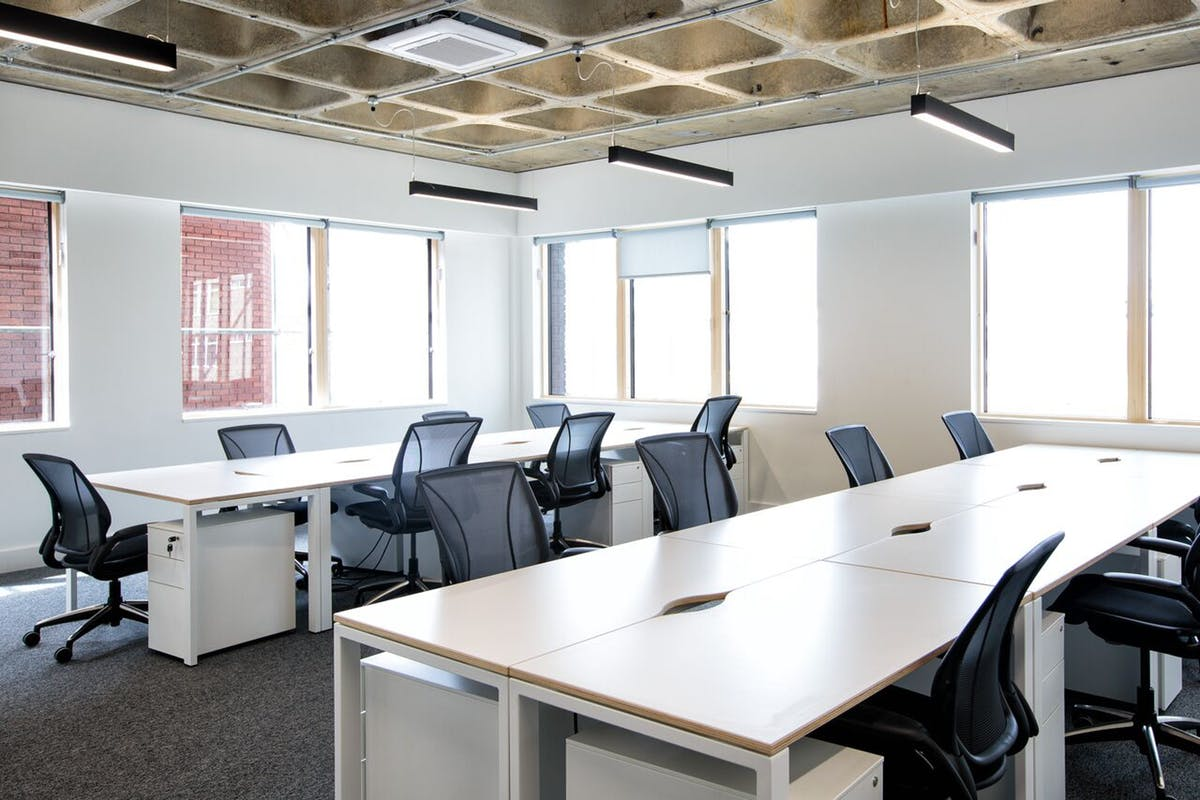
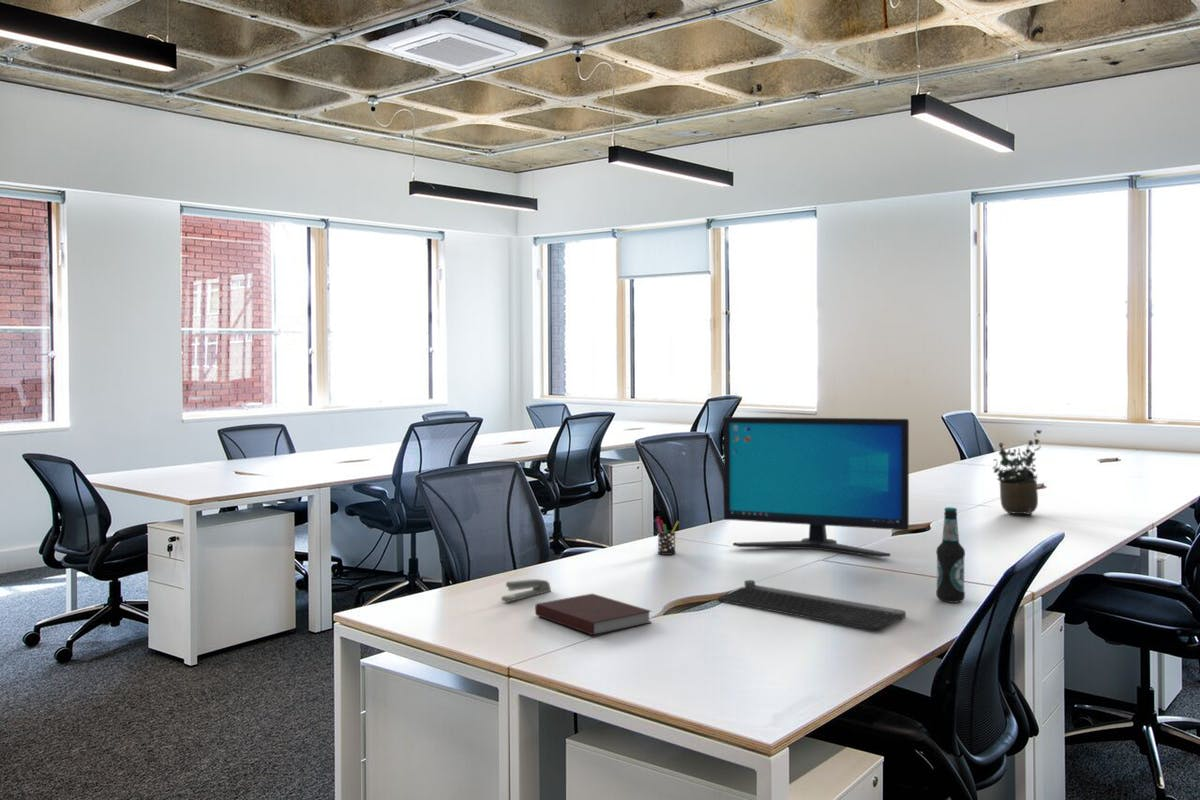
+ computer keyboard (807, 602)
+ computer monitor (815, 482)
+ pen holder (665, 535)
+ bottle (950, 554)
+ notebook (592, 613)
+ potted plant (1018, 472)
+ stapler (526, 587)
